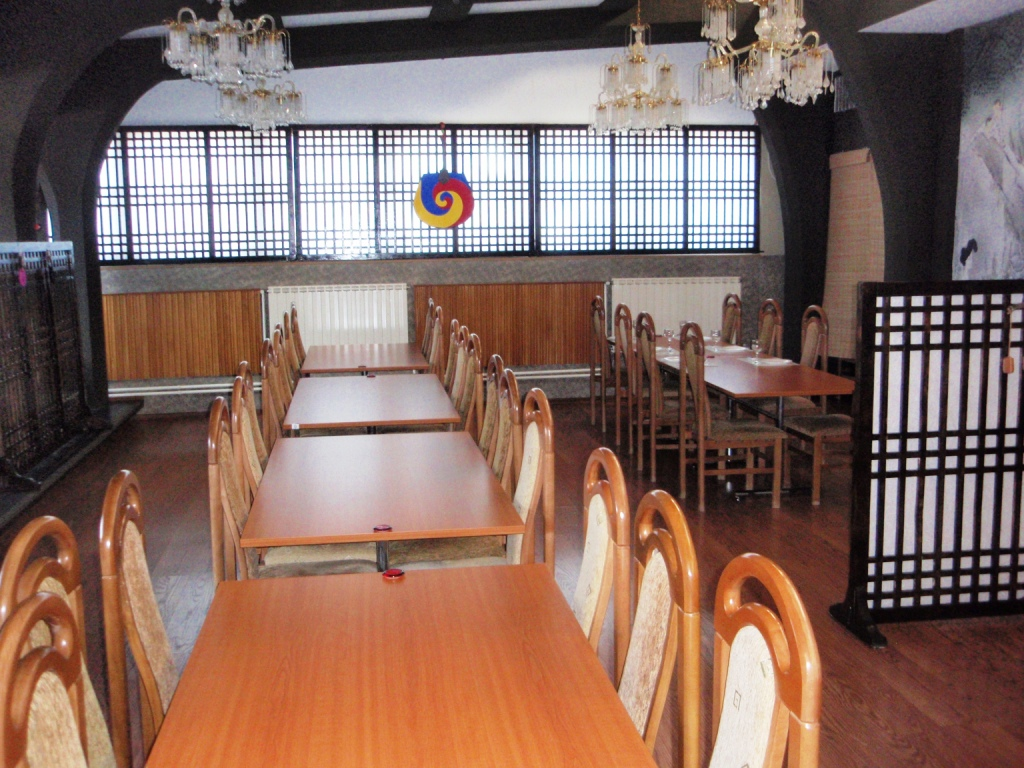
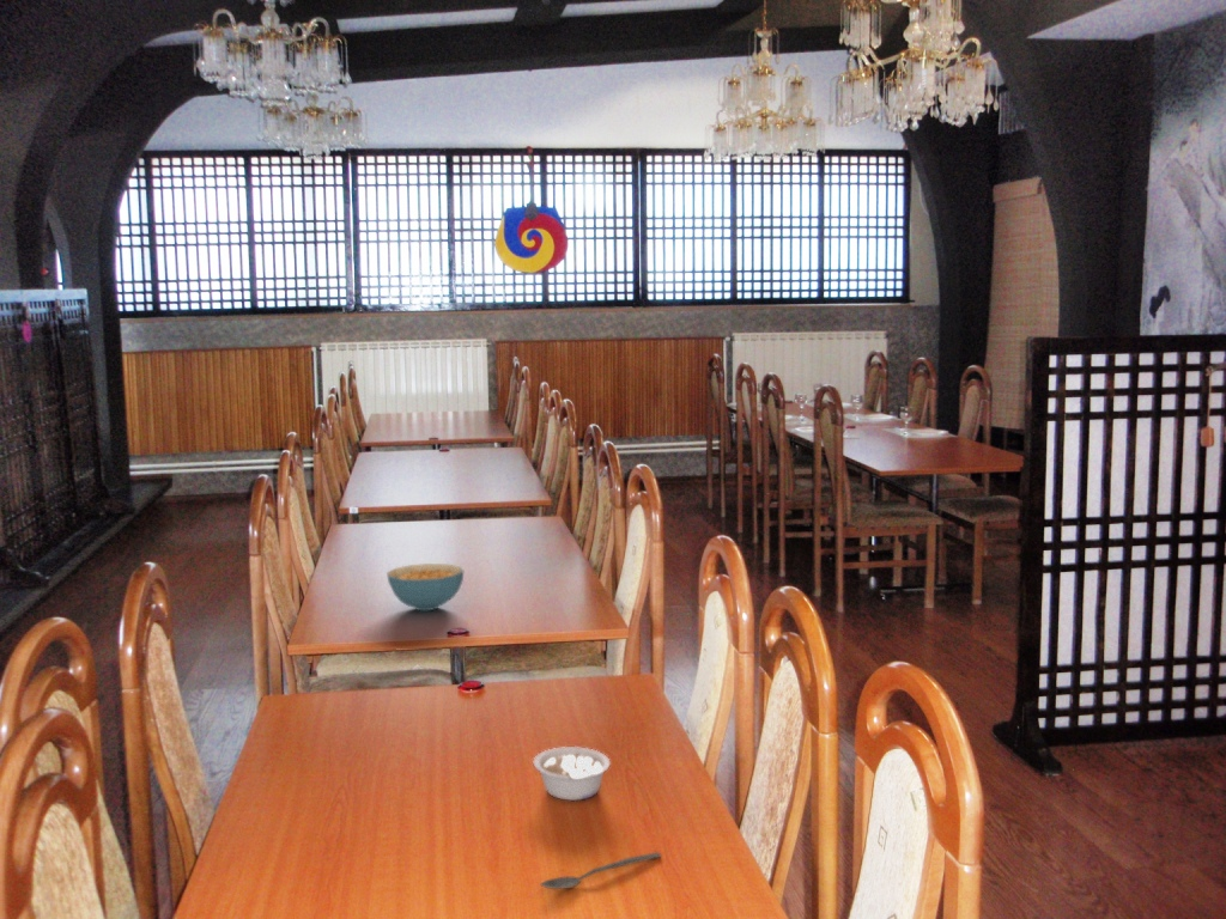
+ spoon (602, 869)
+ legume (573, 773)
+ cereal bowl (425, 589)
